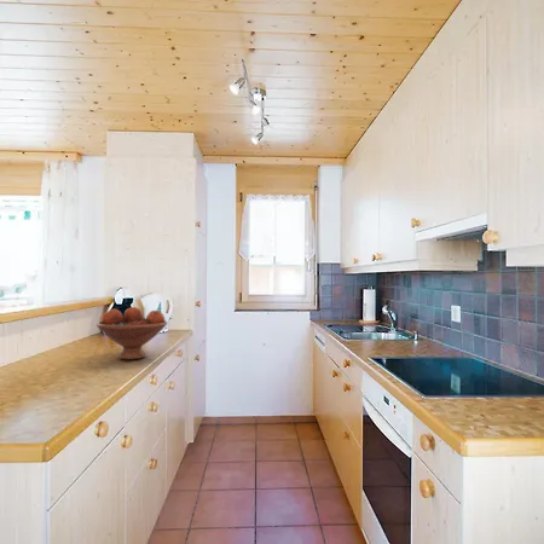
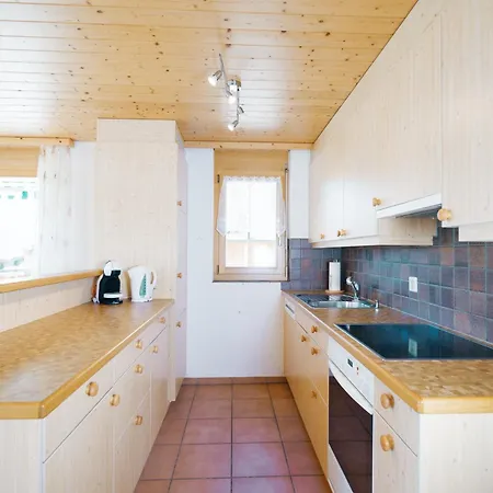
- fruit bowl (132, 332)
